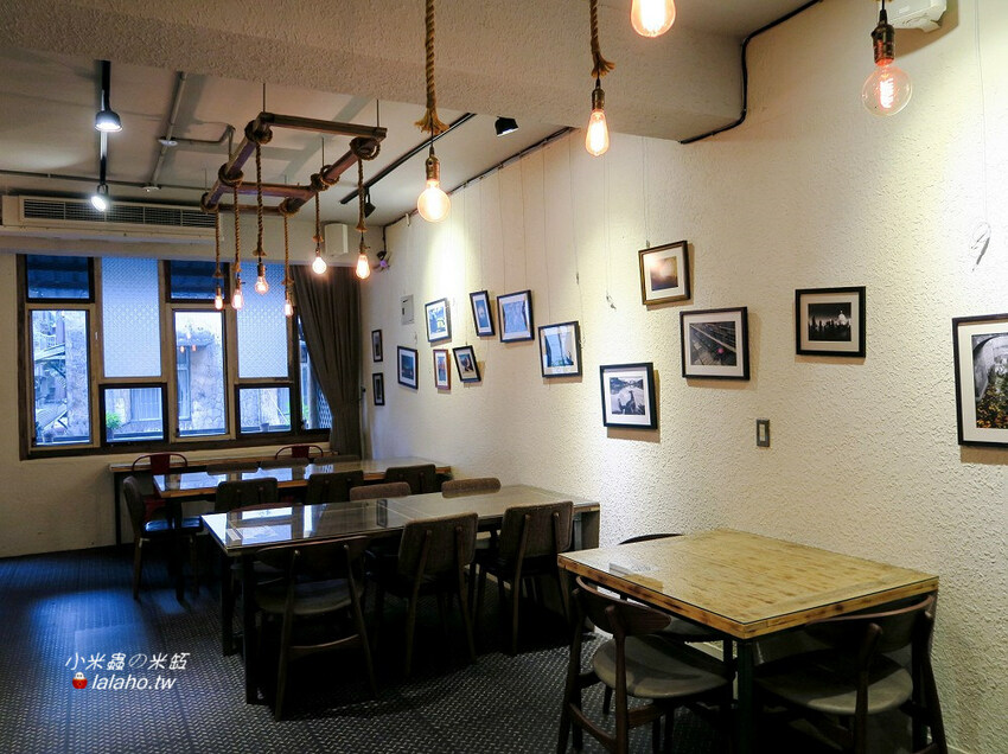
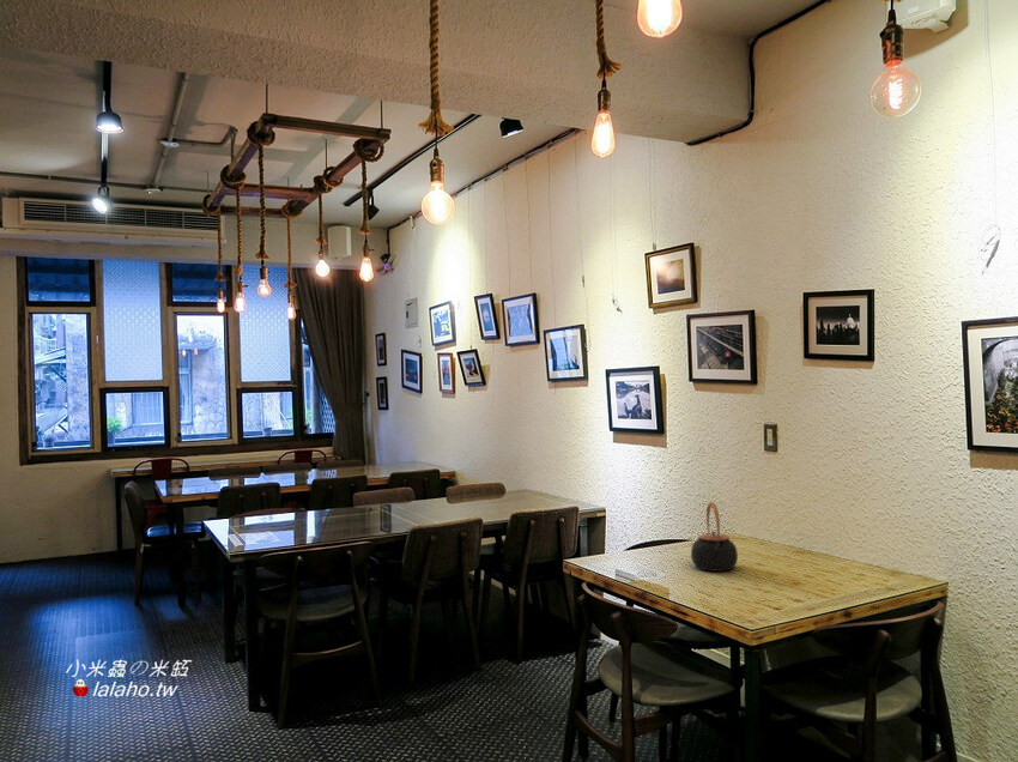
+ teapot (714, 534)
